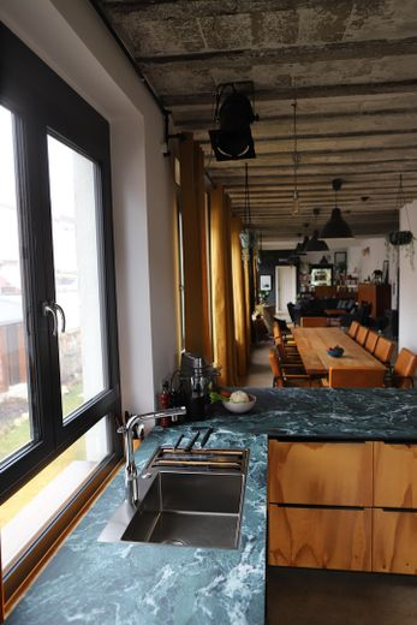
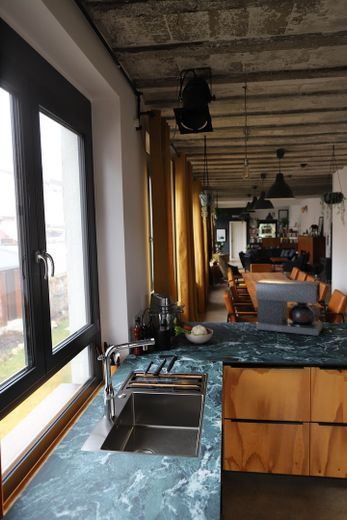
+ coffee maker (287, 306)
